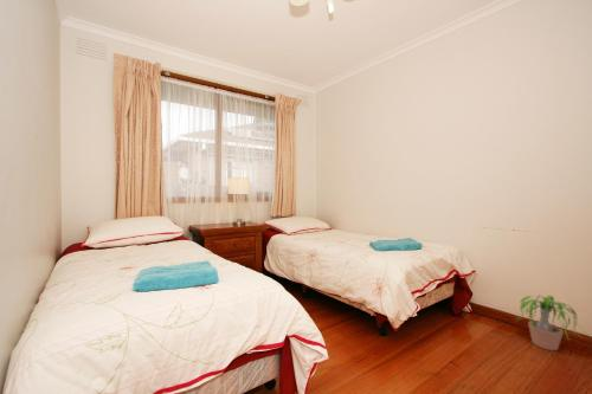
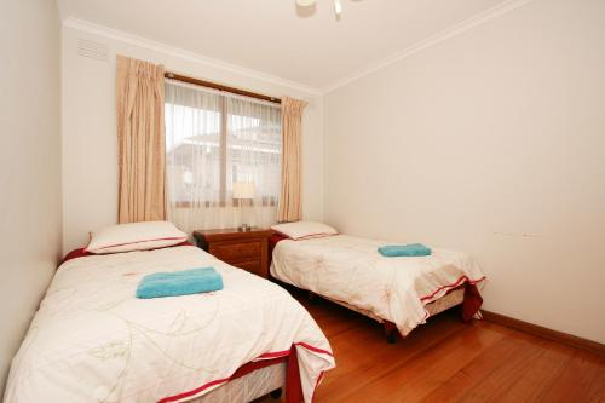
- potted plant (552, 319)
